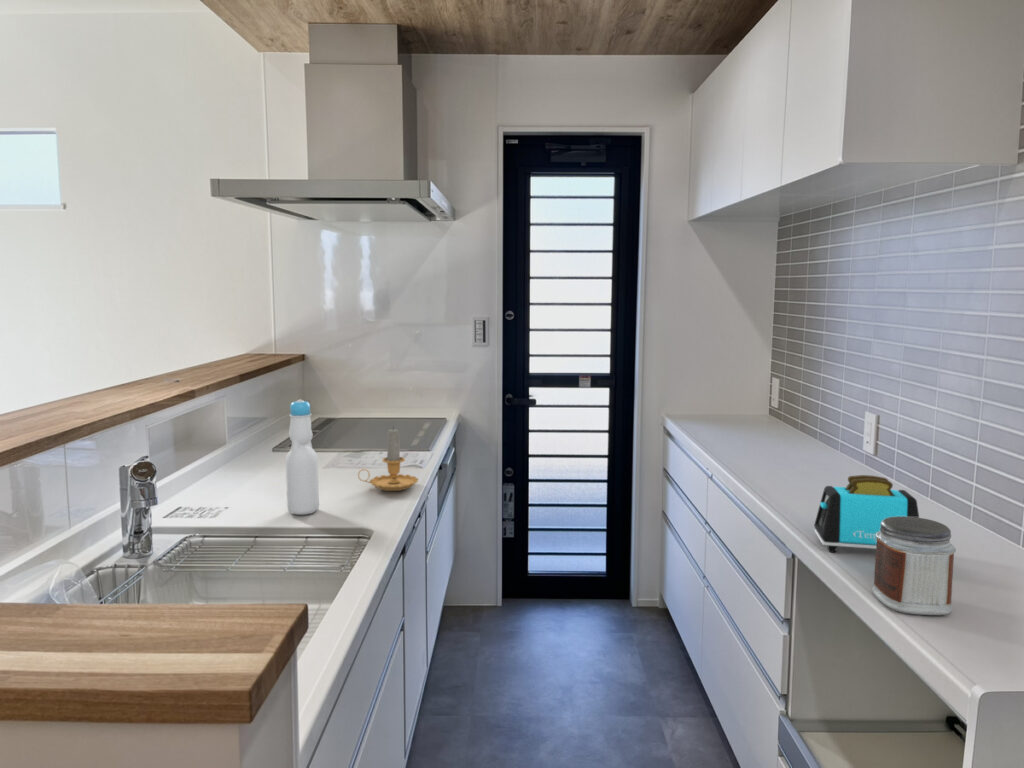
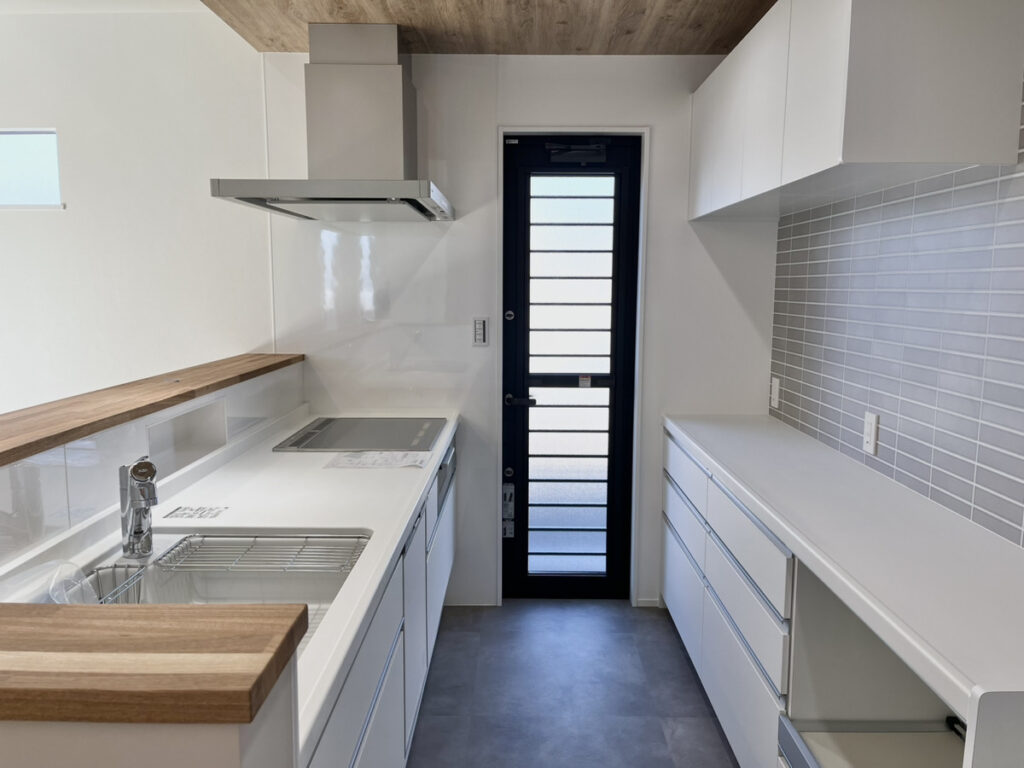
- jar (913, 563)
- candle (387, 457)
- bottle (301, 456)
- toaster (867, 513)
